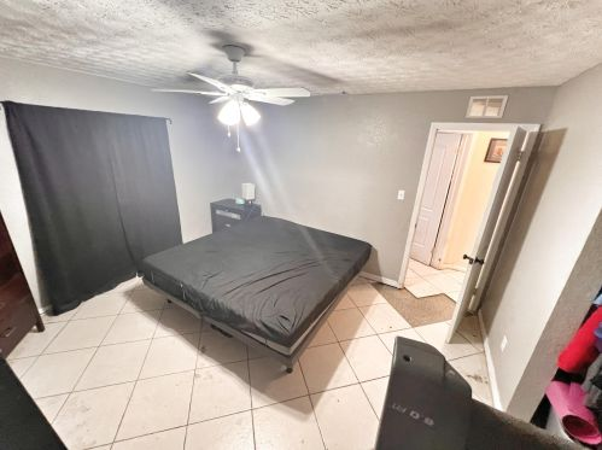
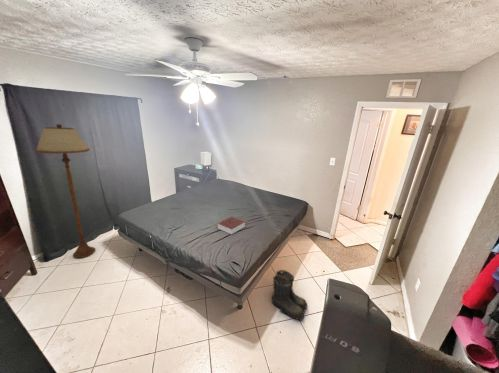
+ boots (290, 293)
+ book (231, 224)
+ floor lamp (73, 194)
